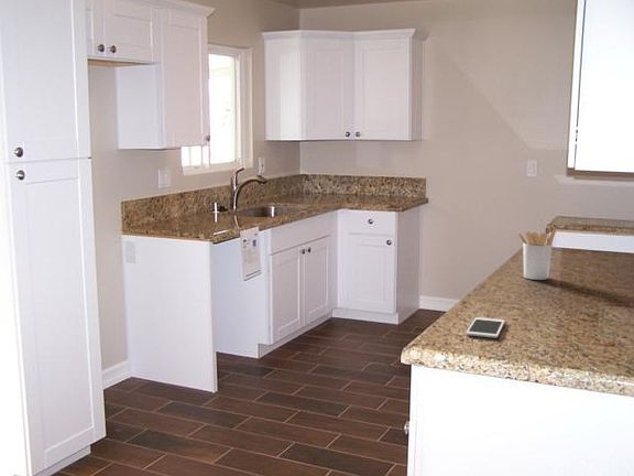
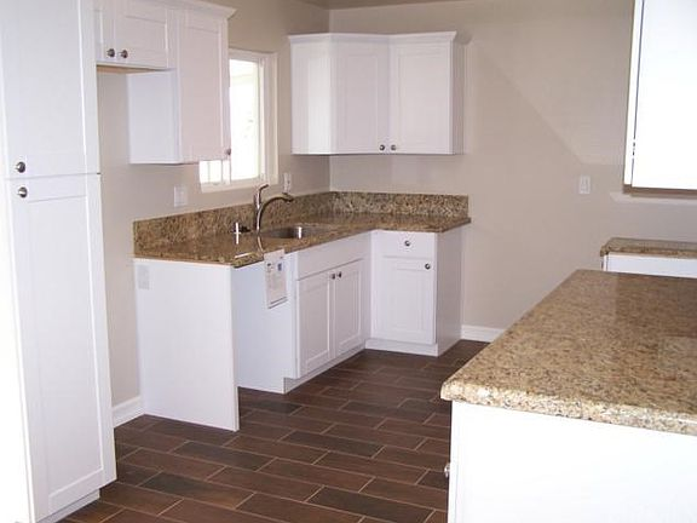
- cell phone (485, 327)
- utensil holder (536, 252)
